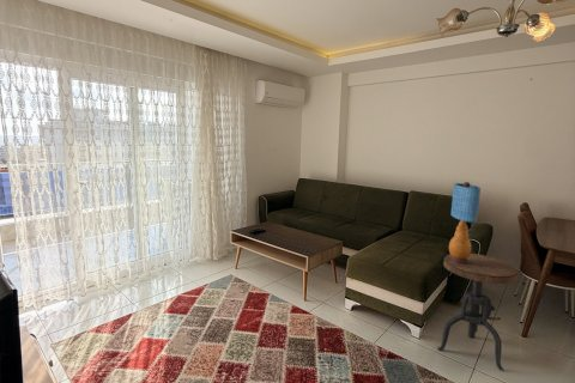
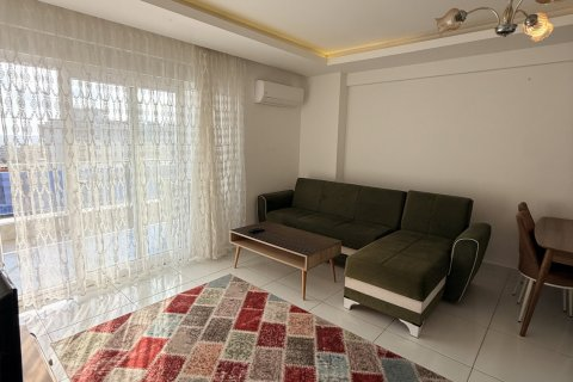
- table lamp (462, 221)
- side table (473, 308)
